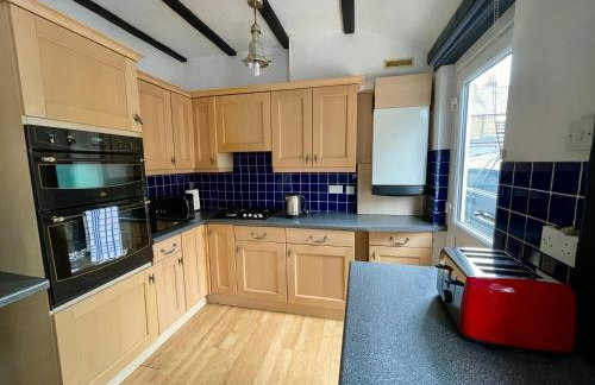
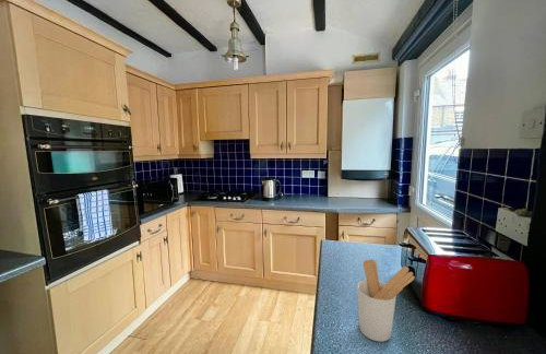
+ utensil holder (384, 299)
